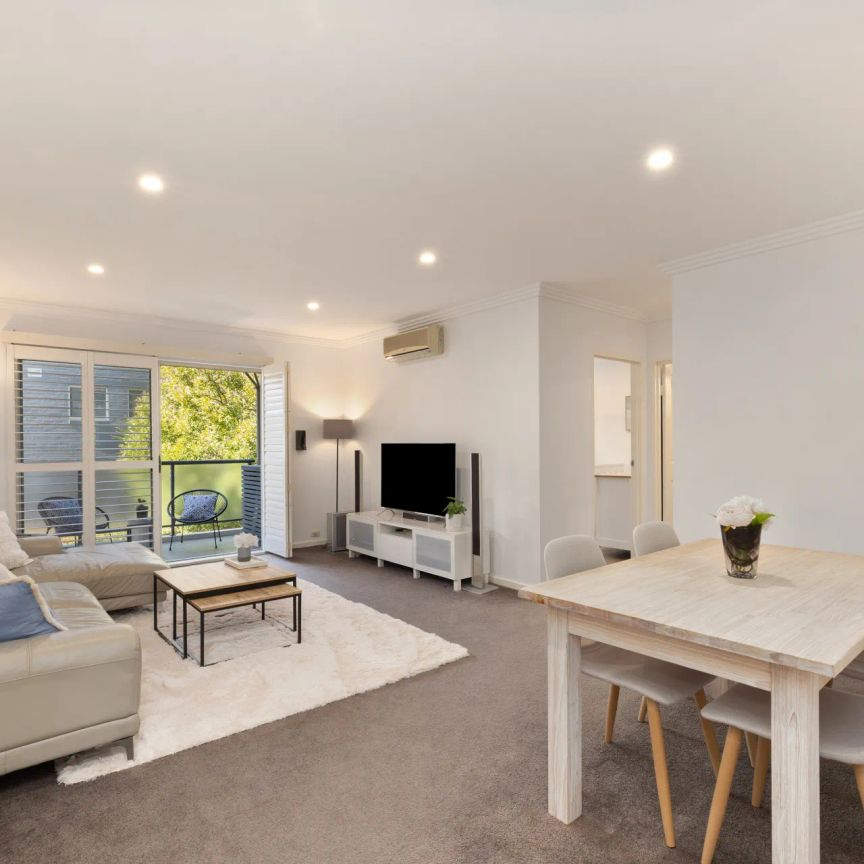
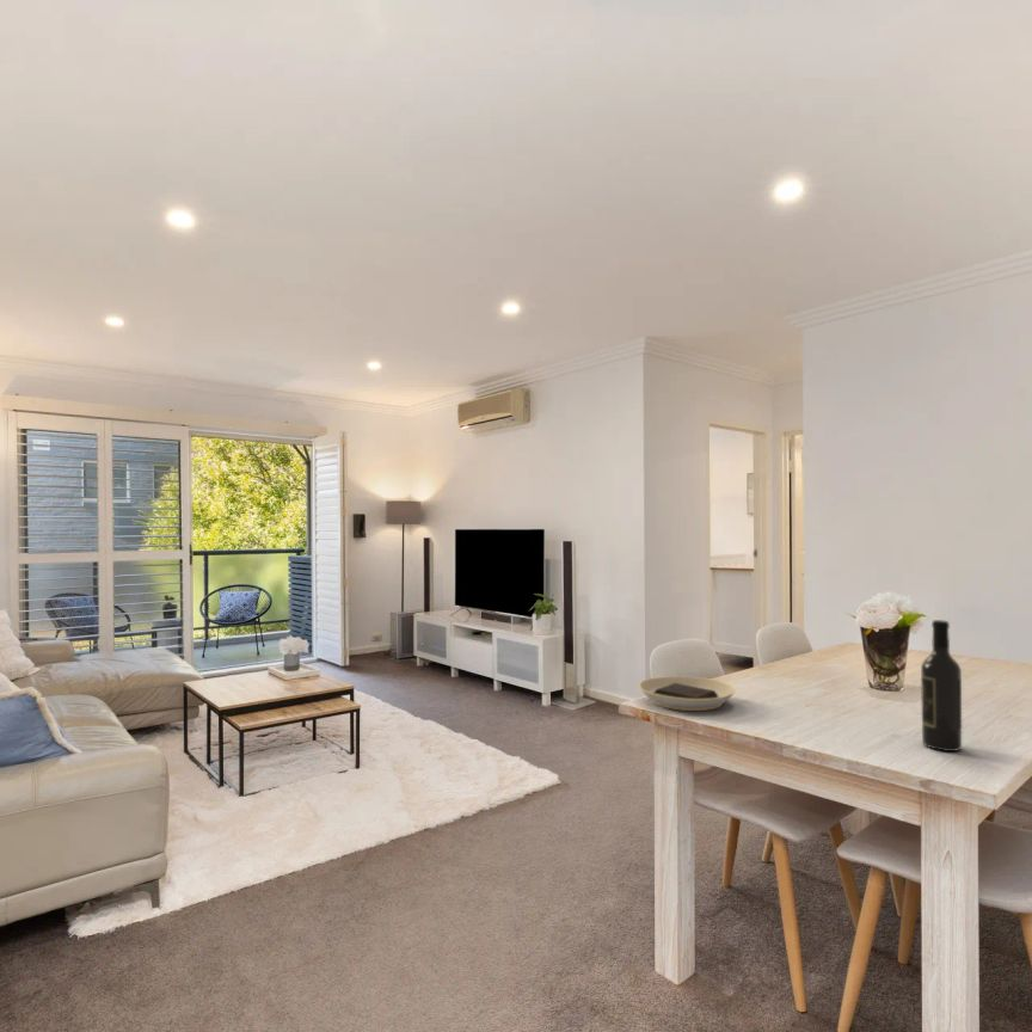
+ plate (686, 693)
+ wine bottle (940, 683)
